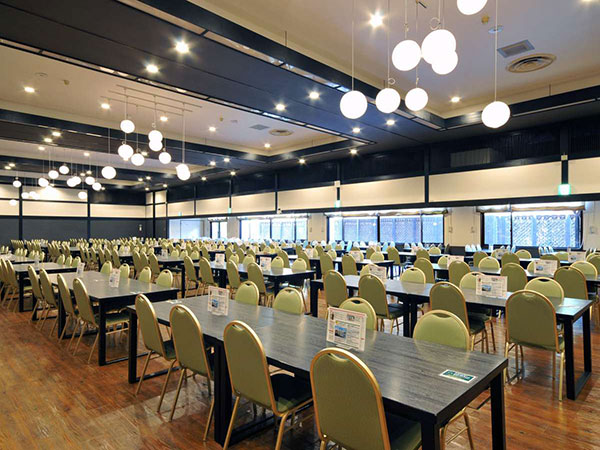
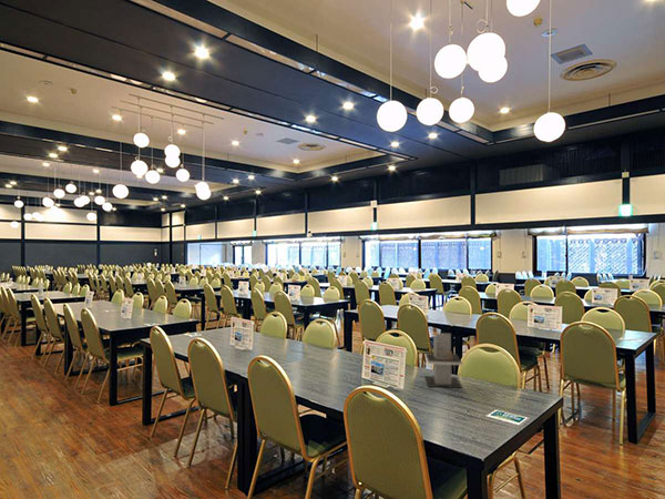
+ napkin holder (442, 357)
